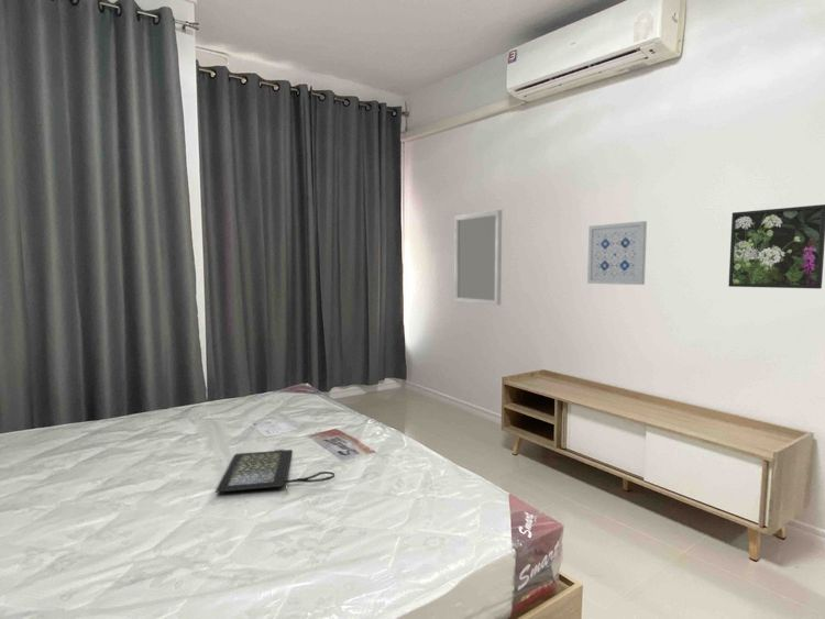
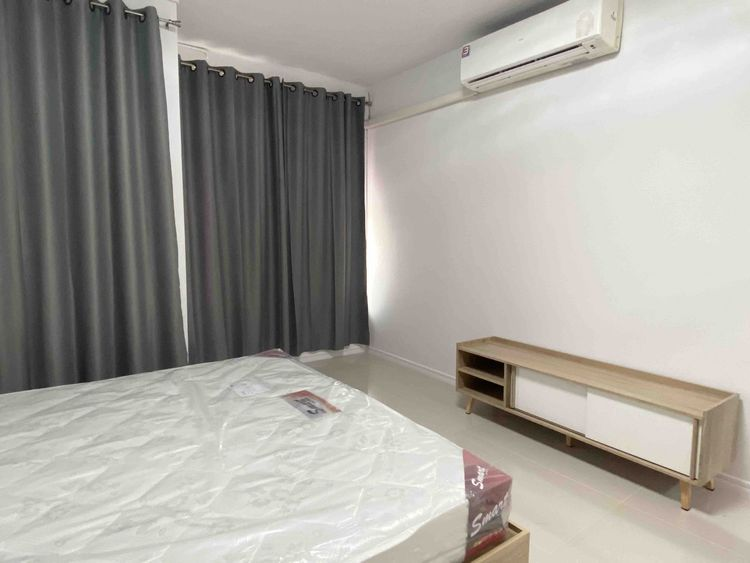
- wall art (615, 254)
- home mirror (476, 258)
- clutch bag (260, 469)
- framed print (773, 248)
